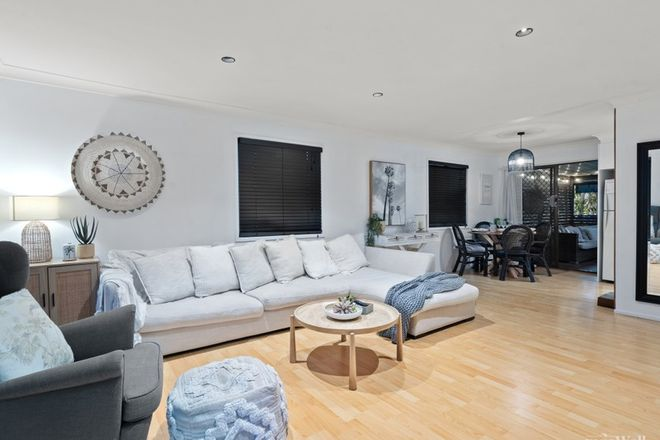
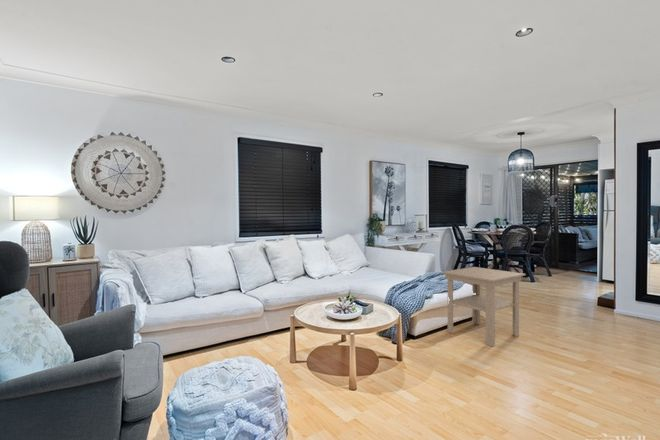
+ side table (482, 303)
